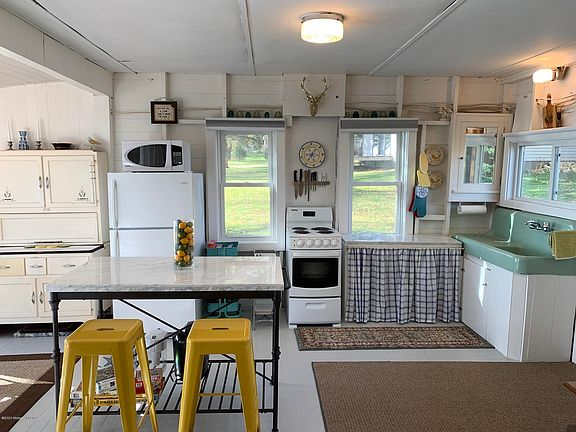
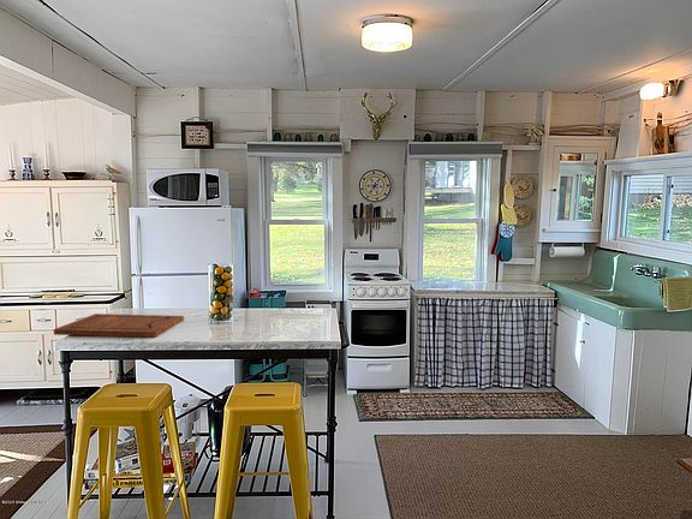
+ cutting board (123, 324)
